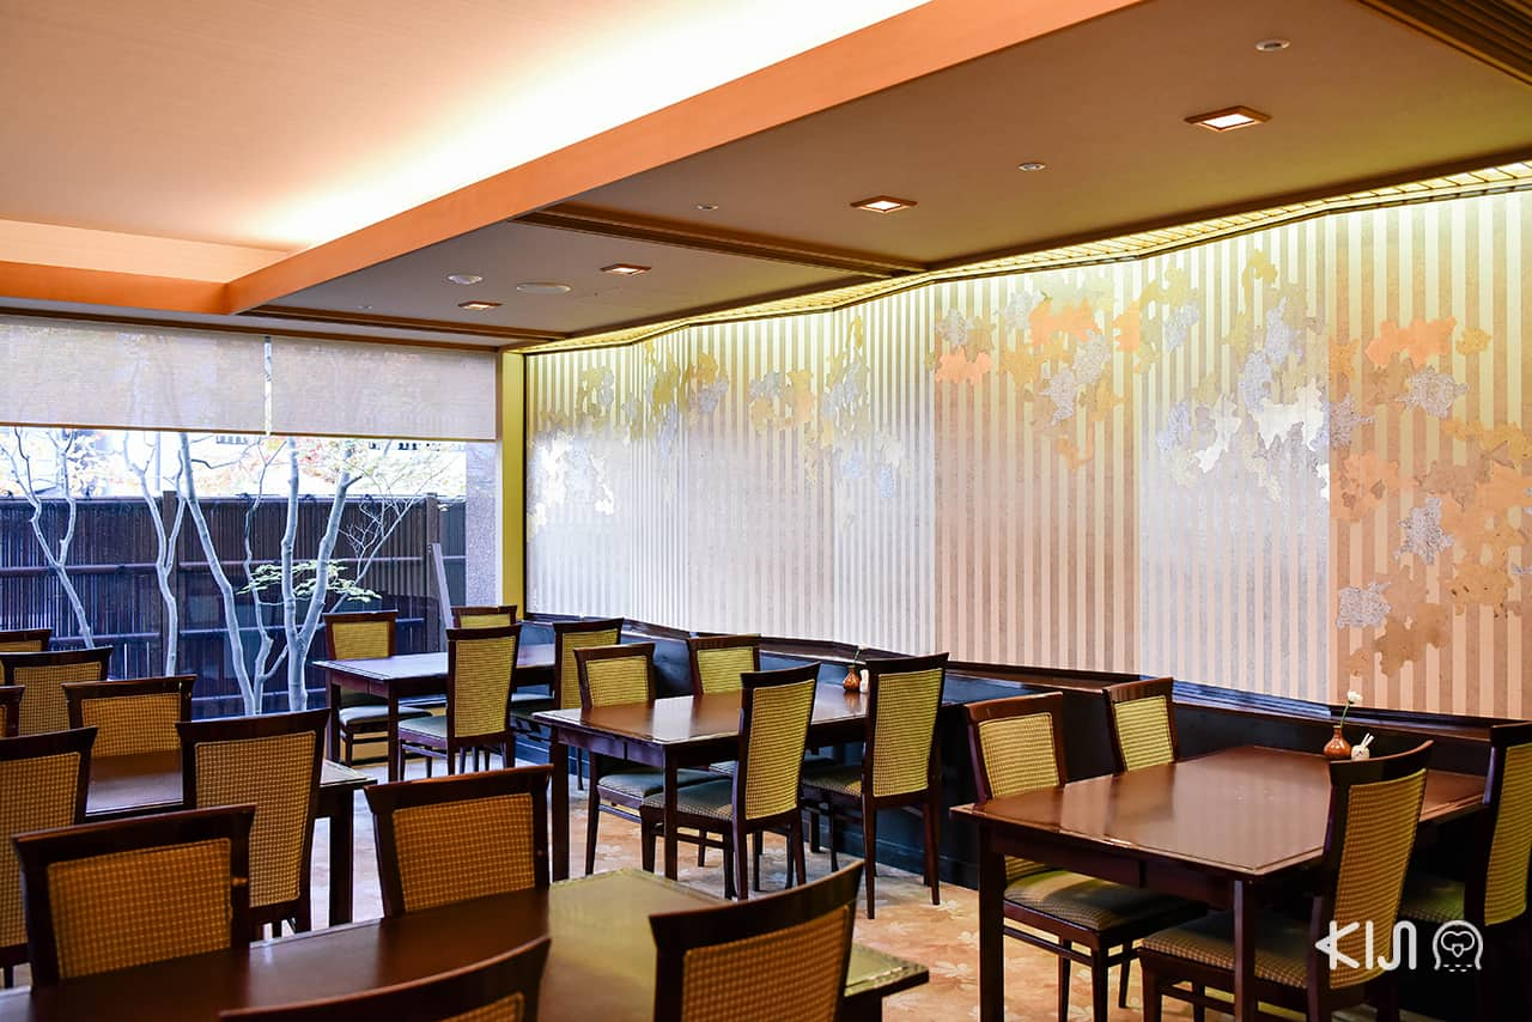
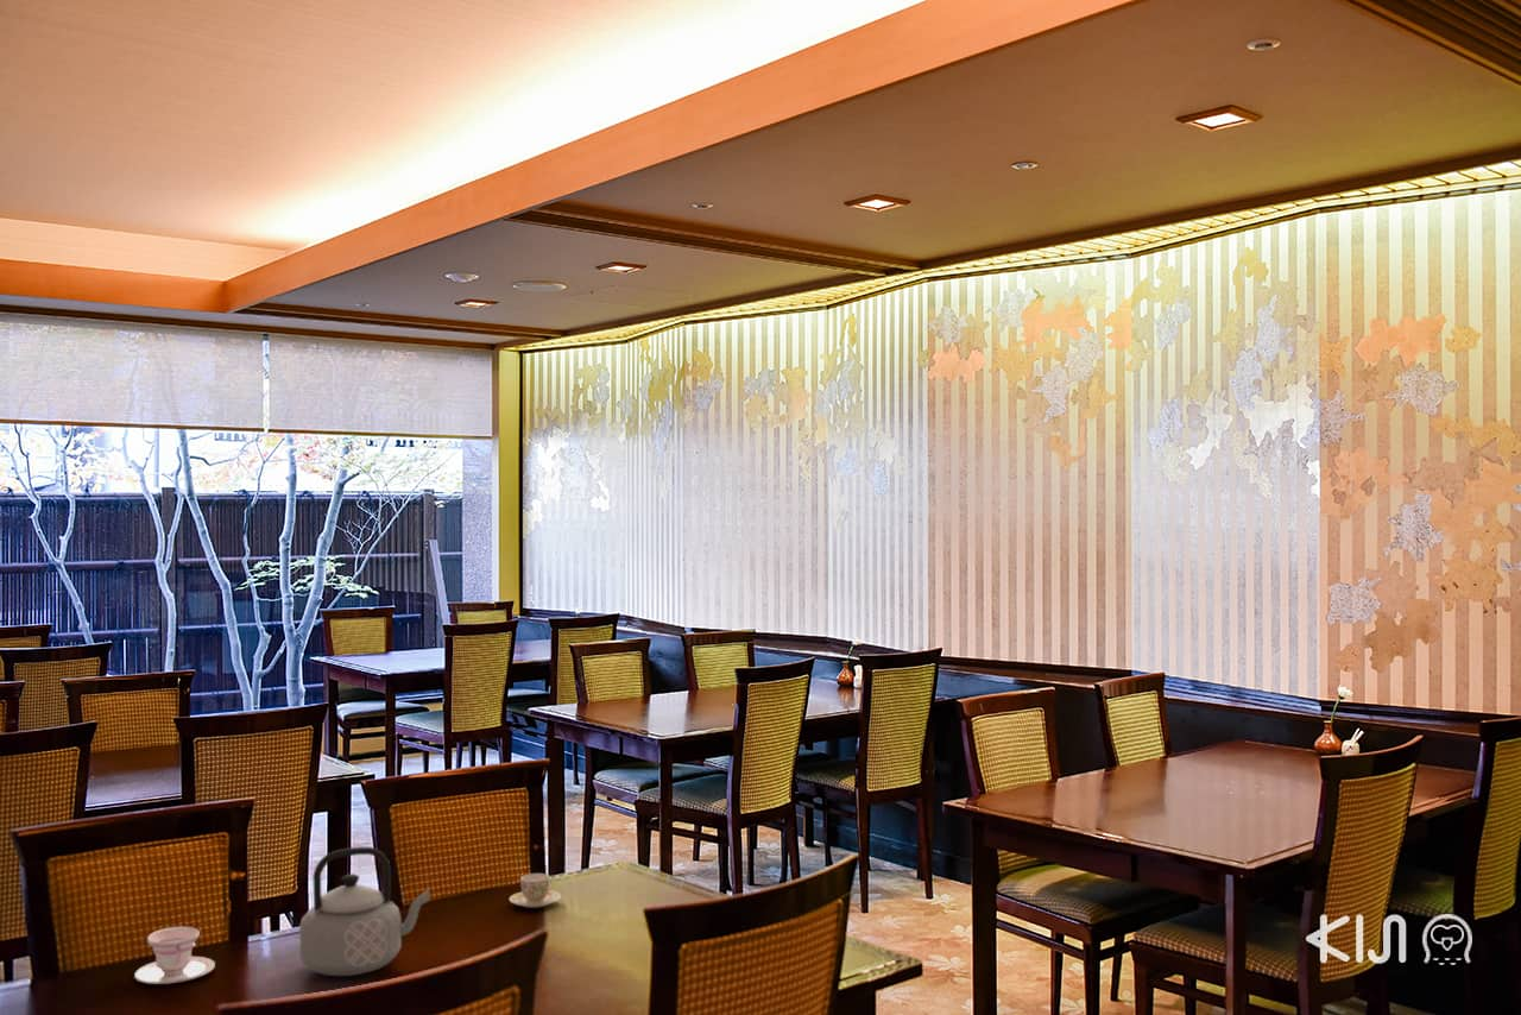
+ teacup (175, 953)
+ teacup (535, 889)
+ teapot (365, 904)
